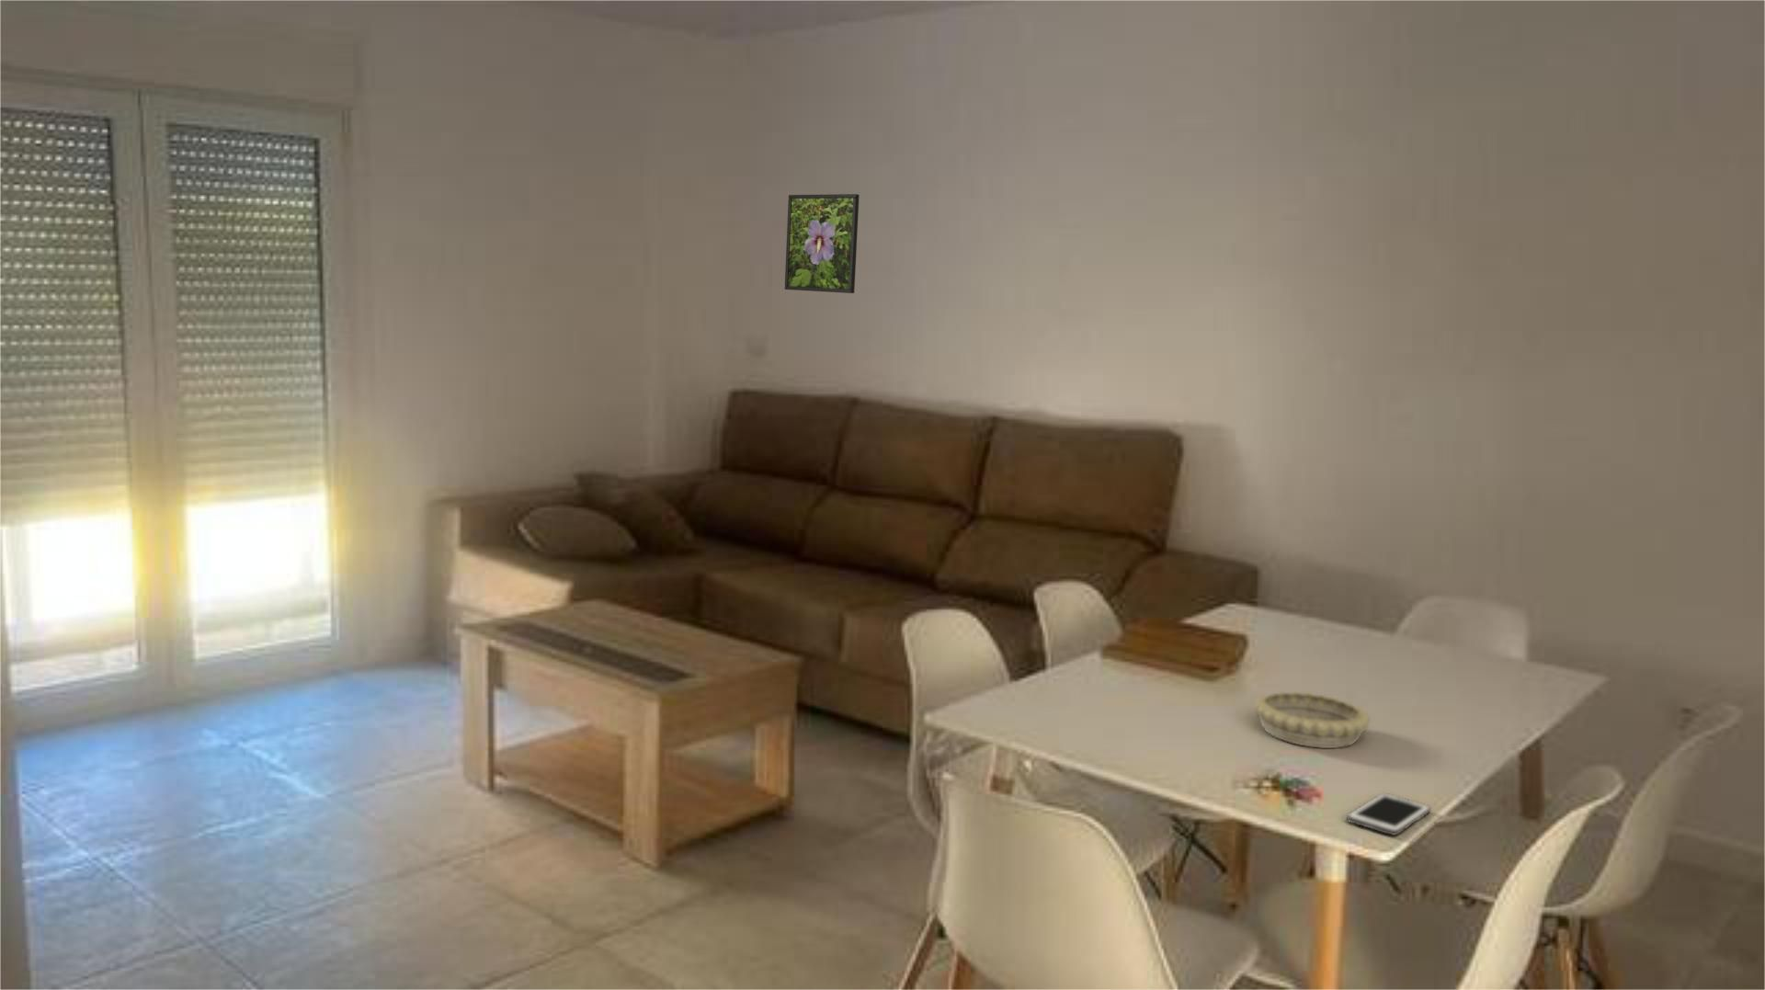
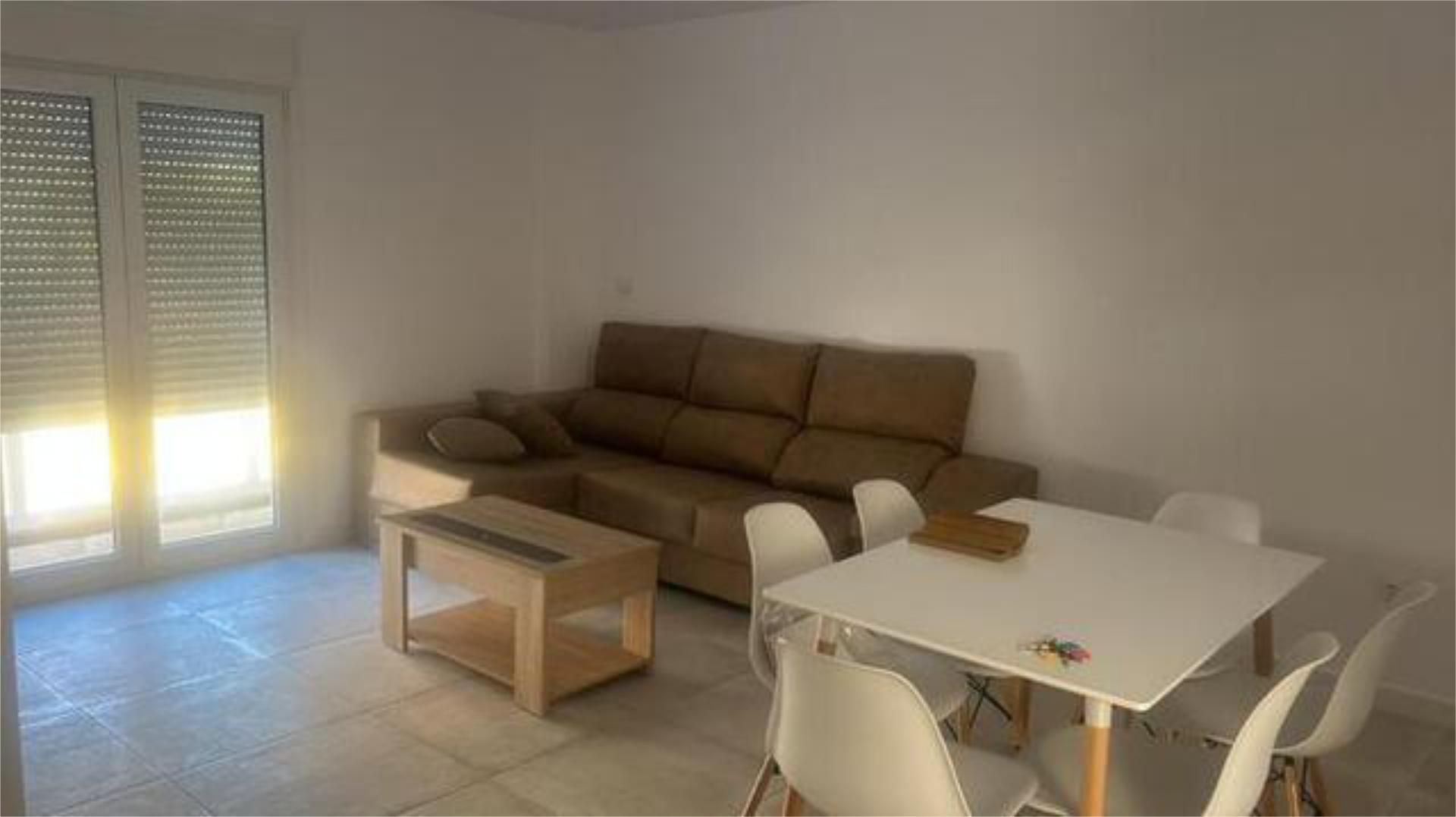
- cell phone (1389, 813)
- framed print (819, 242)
- decorative bowl (1310, 720)
